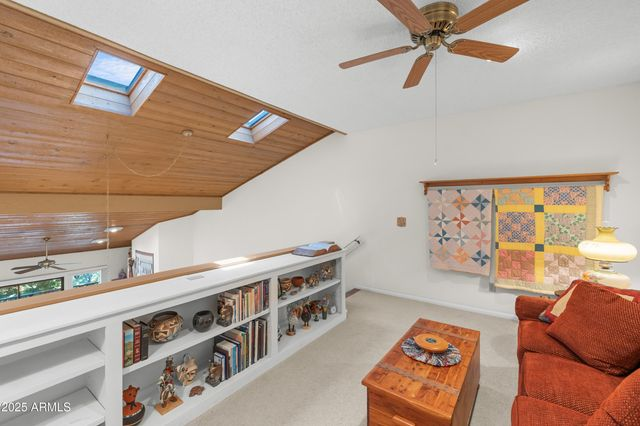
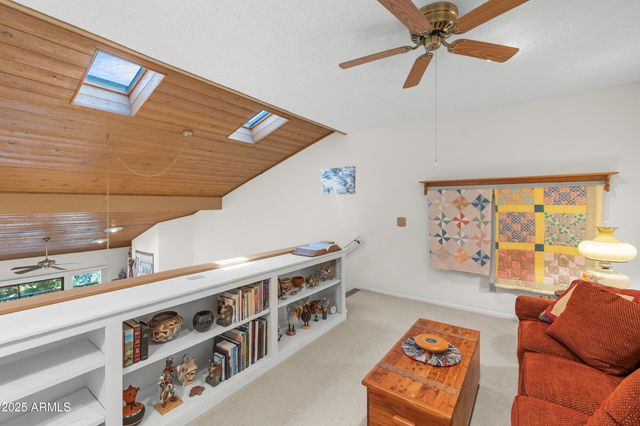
+ wall art (337, 181)
